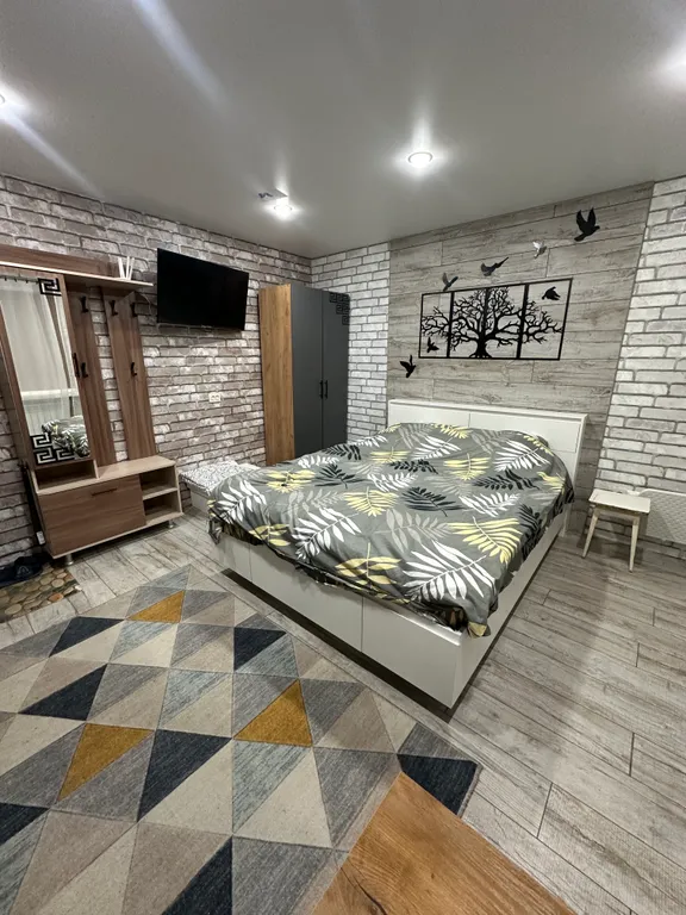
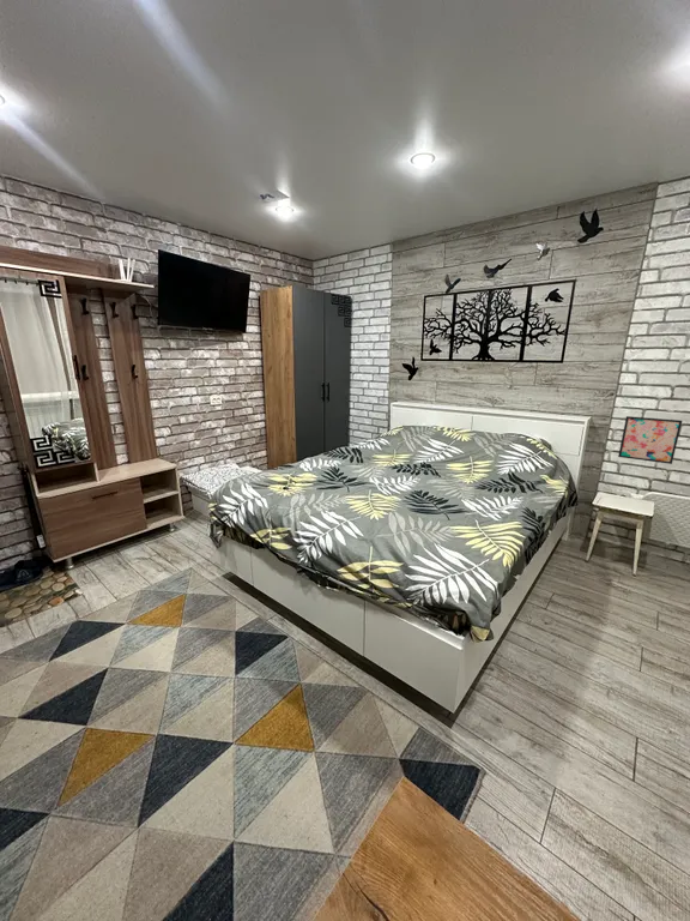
+ wall art (648, 439)
